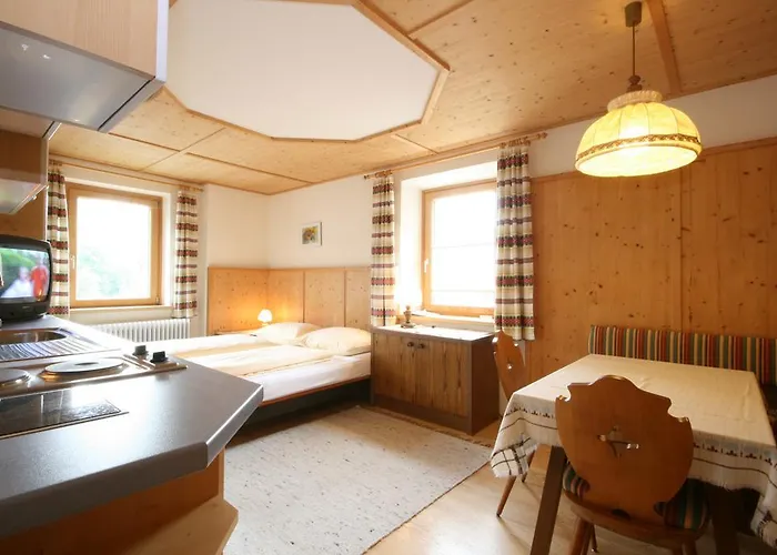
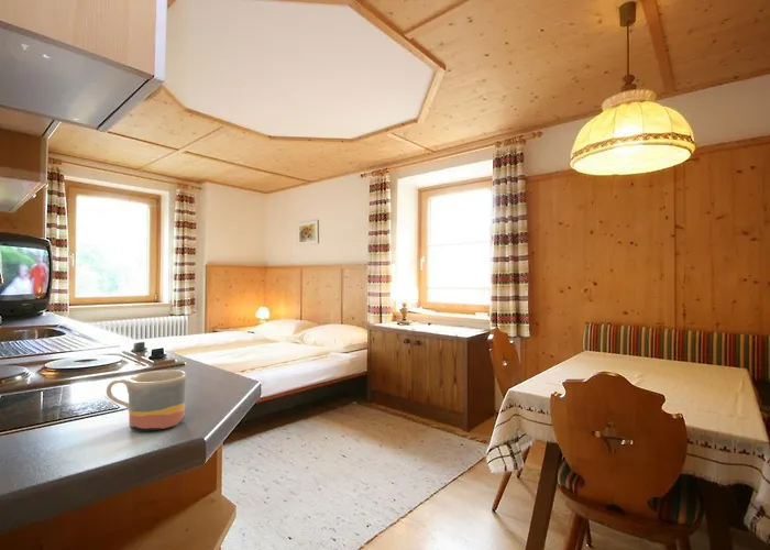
+ mug (146, 400)
